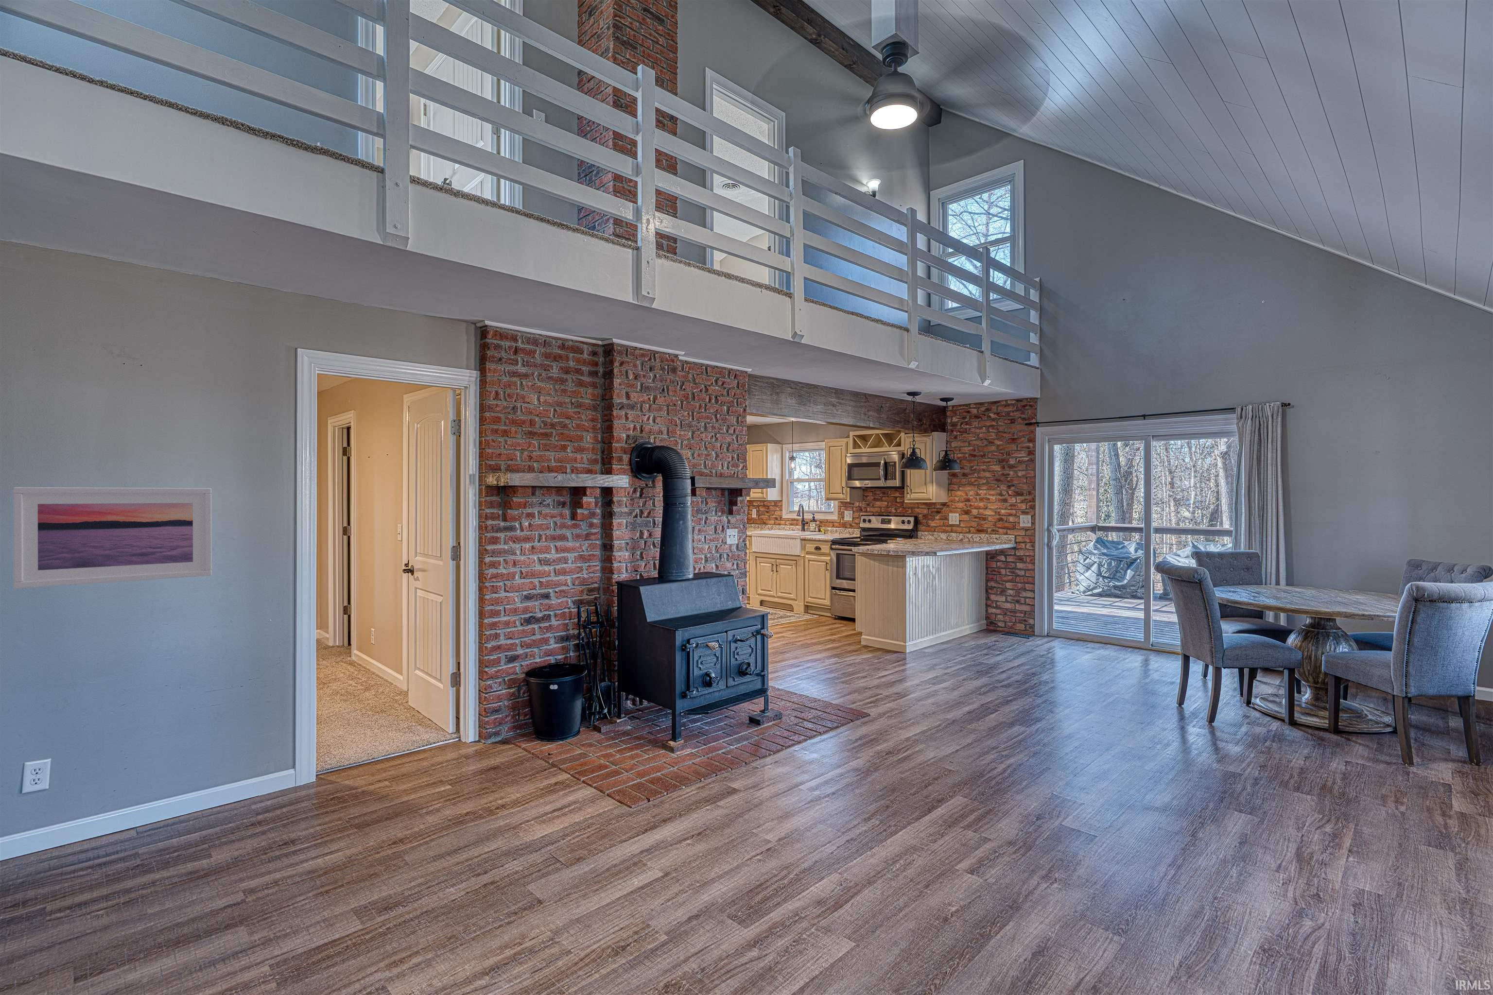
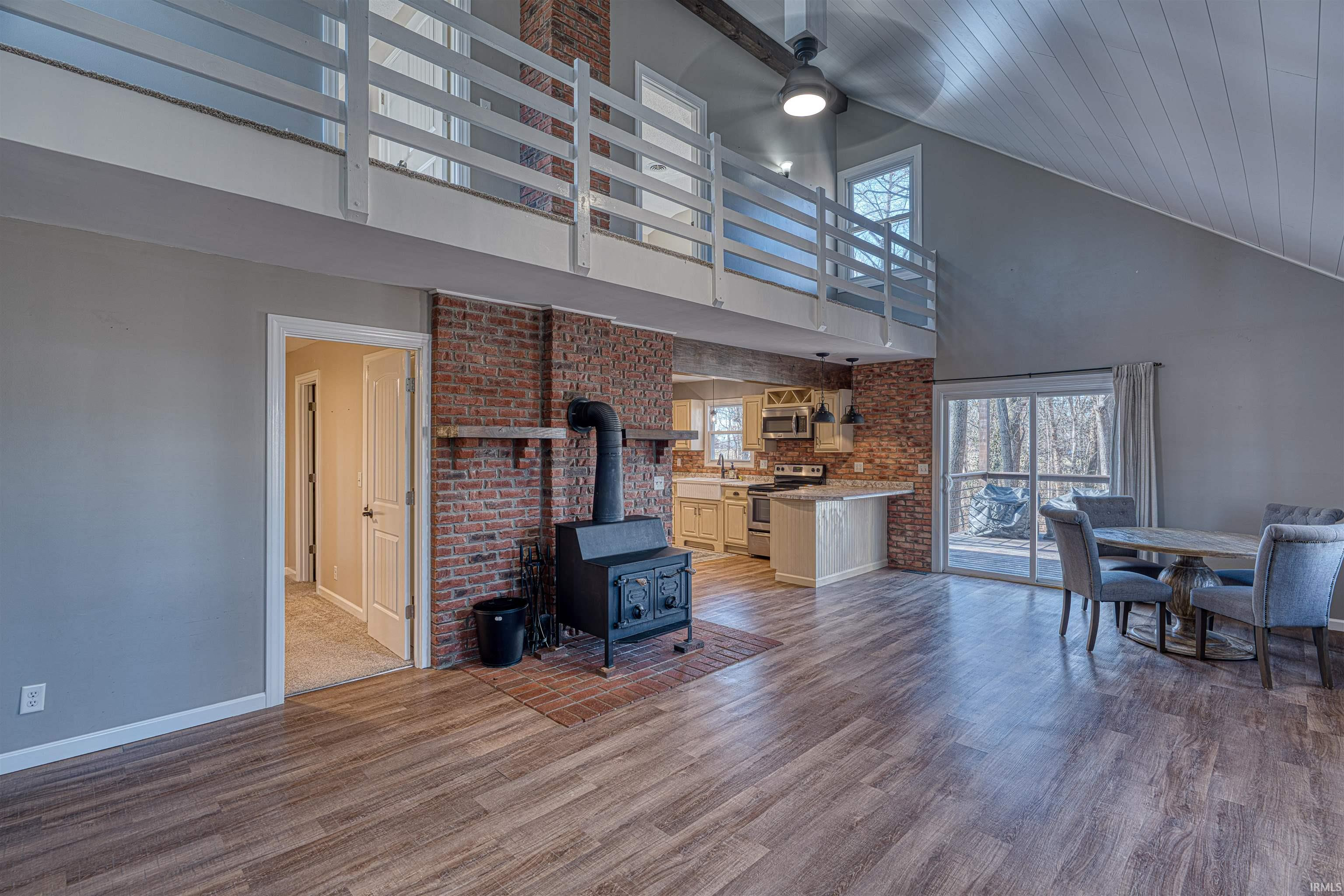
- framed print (120, 534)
